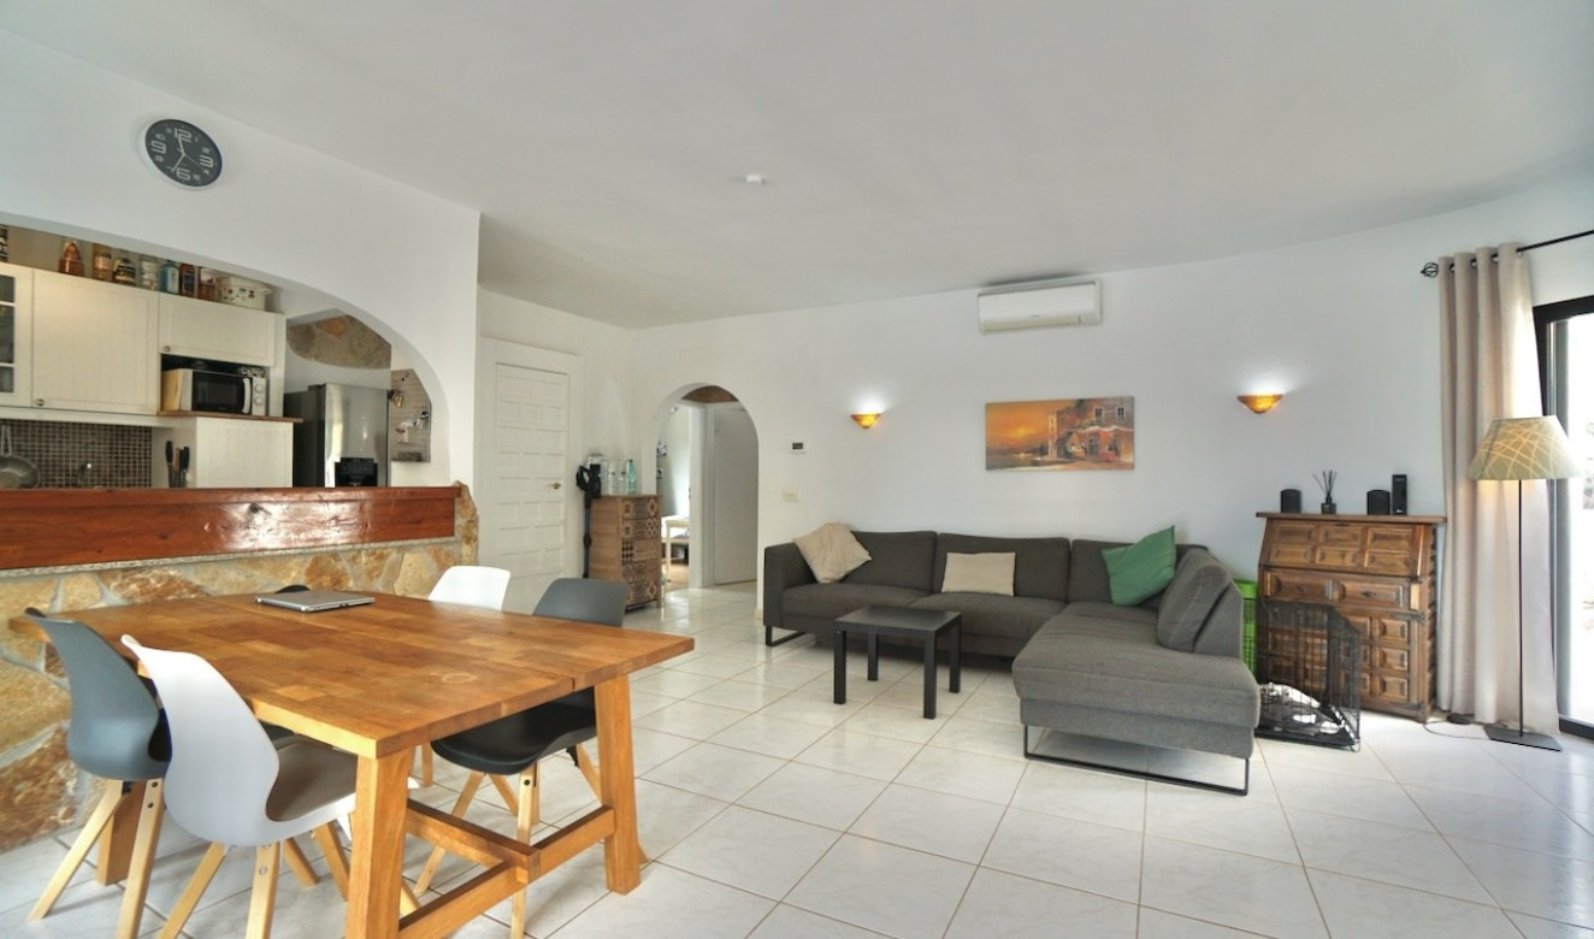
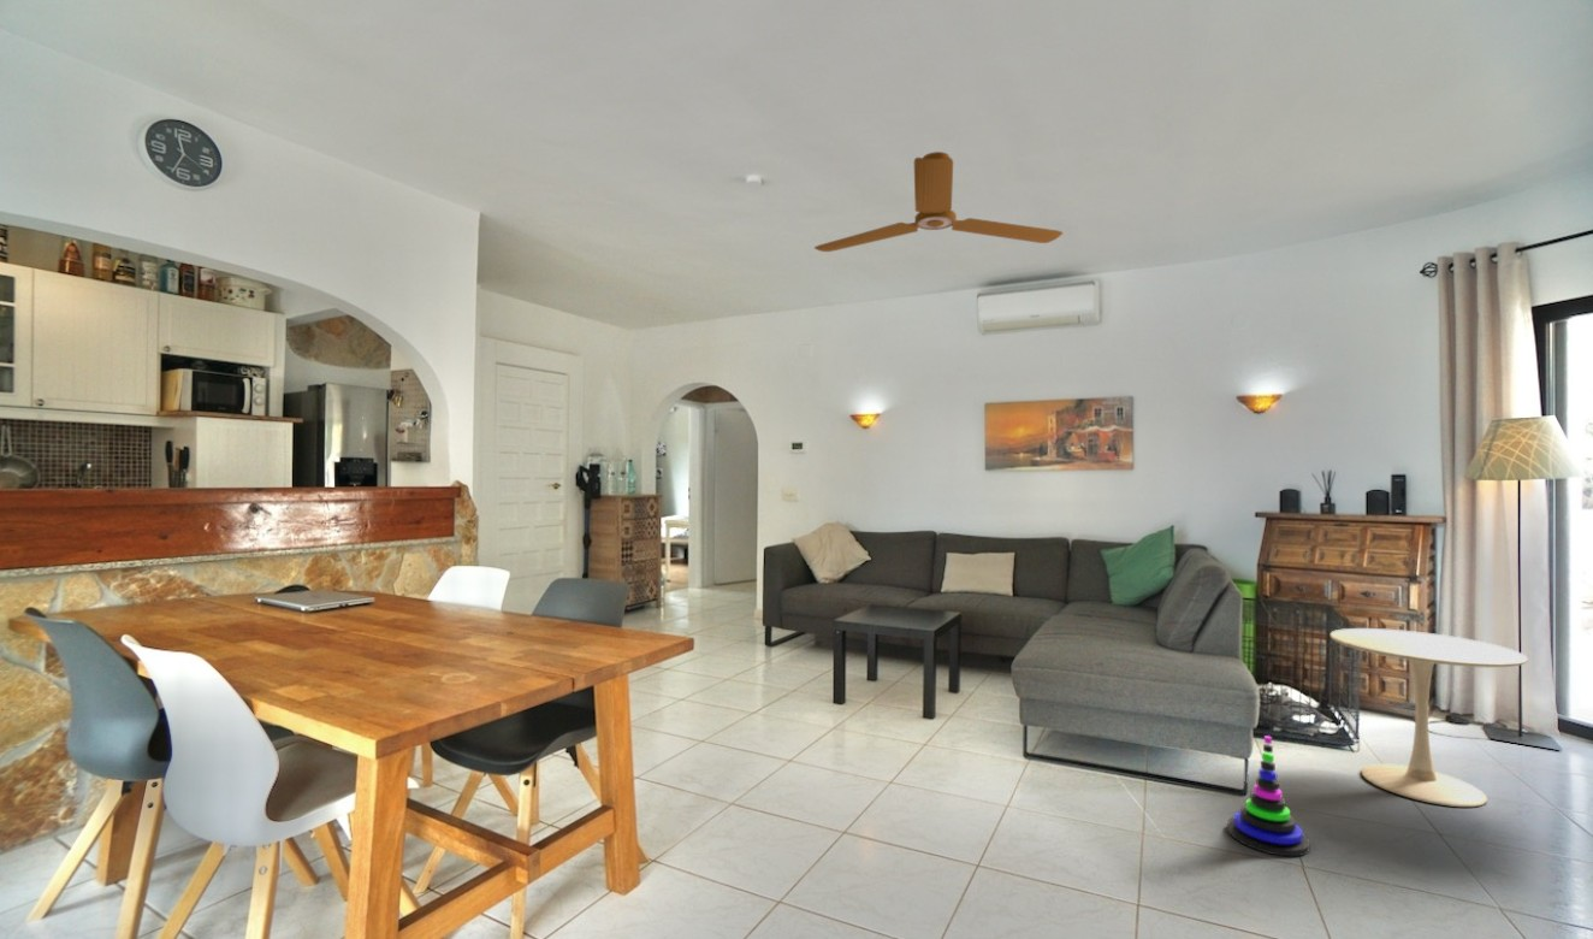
+ side table (1421, 714)
+ ceiling fan (935, 178)
+ stacking toy (1267, 787)
